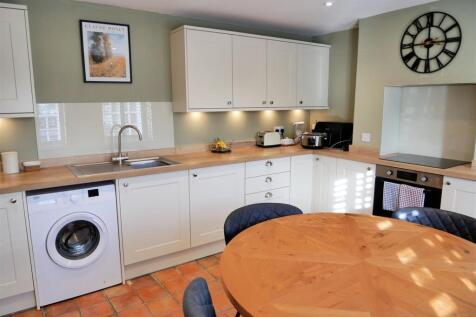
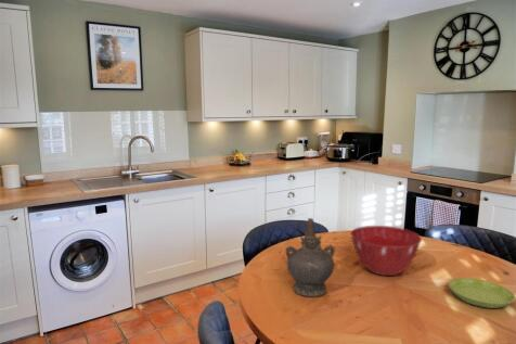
+ ceremonial vessel (310, 253)
+ mixing bowl (384, 252)
+ saucer (479, 293)
